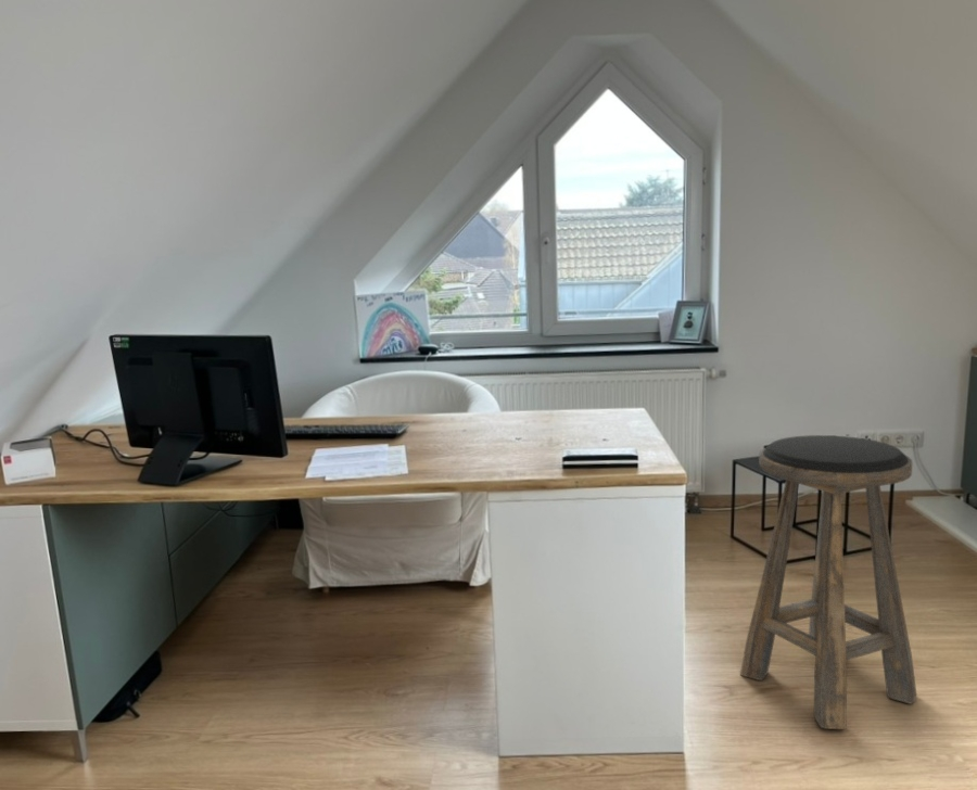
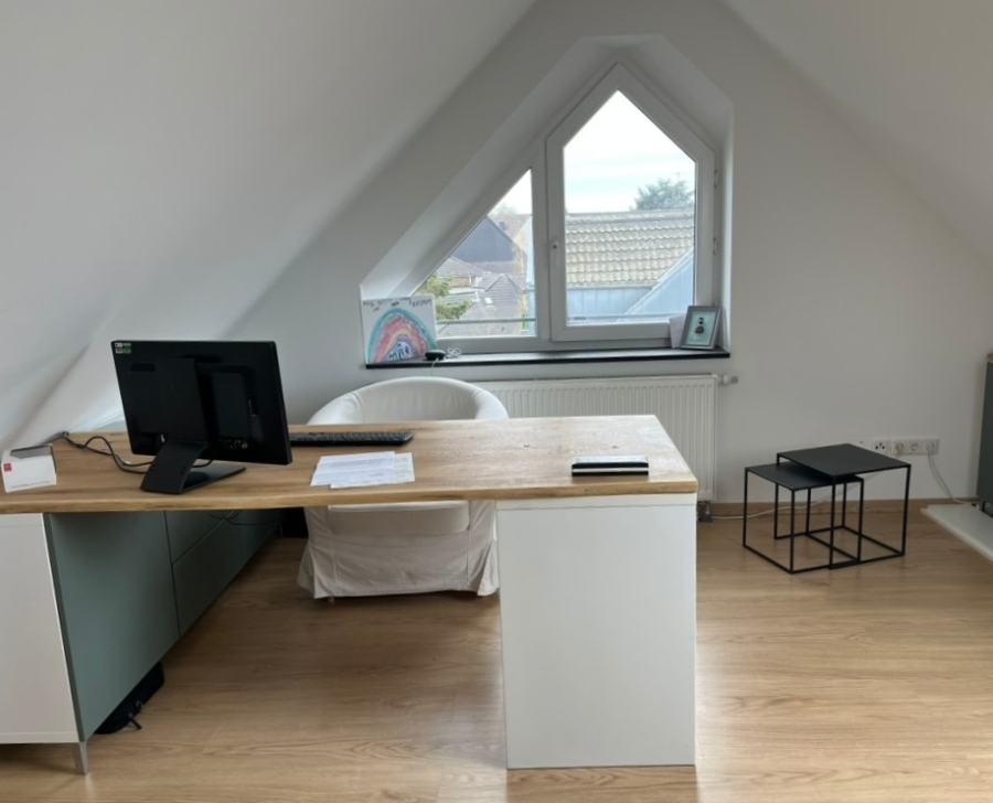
- stool (828, 569)
